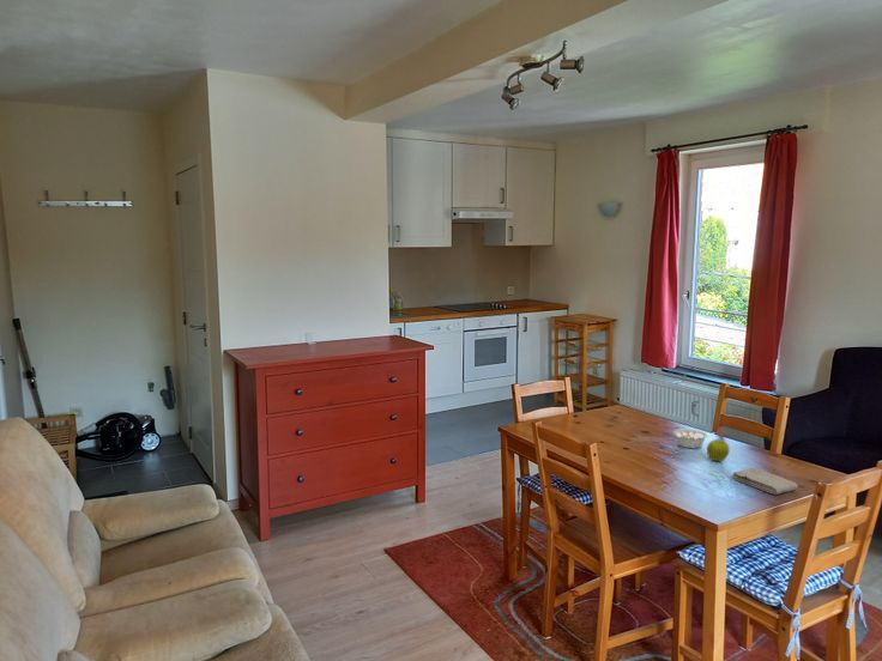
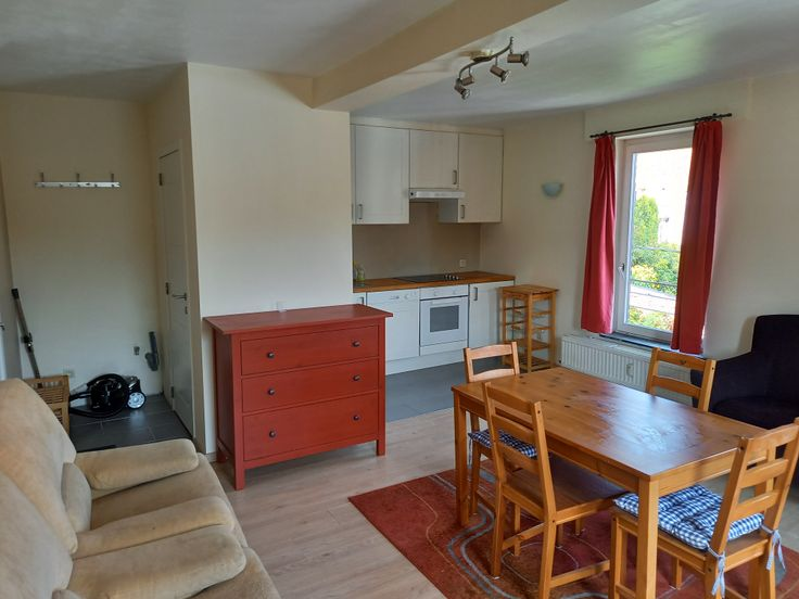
- fruit (718, 450)
- legume (690, 437)
- washcloth (763, 479)
